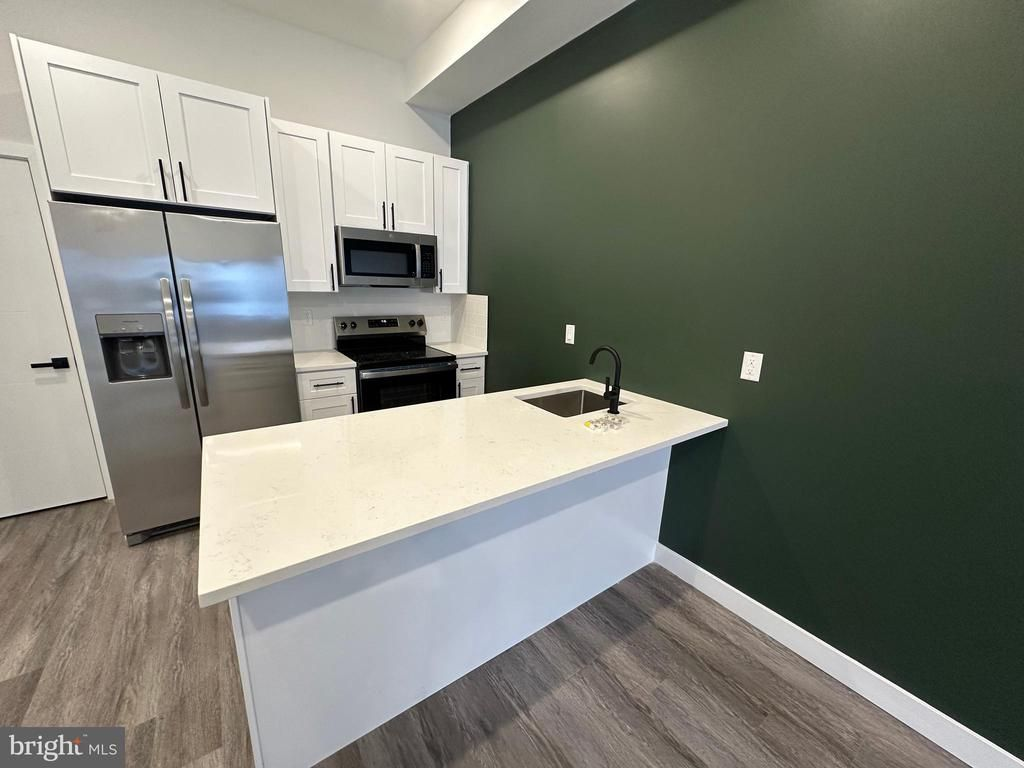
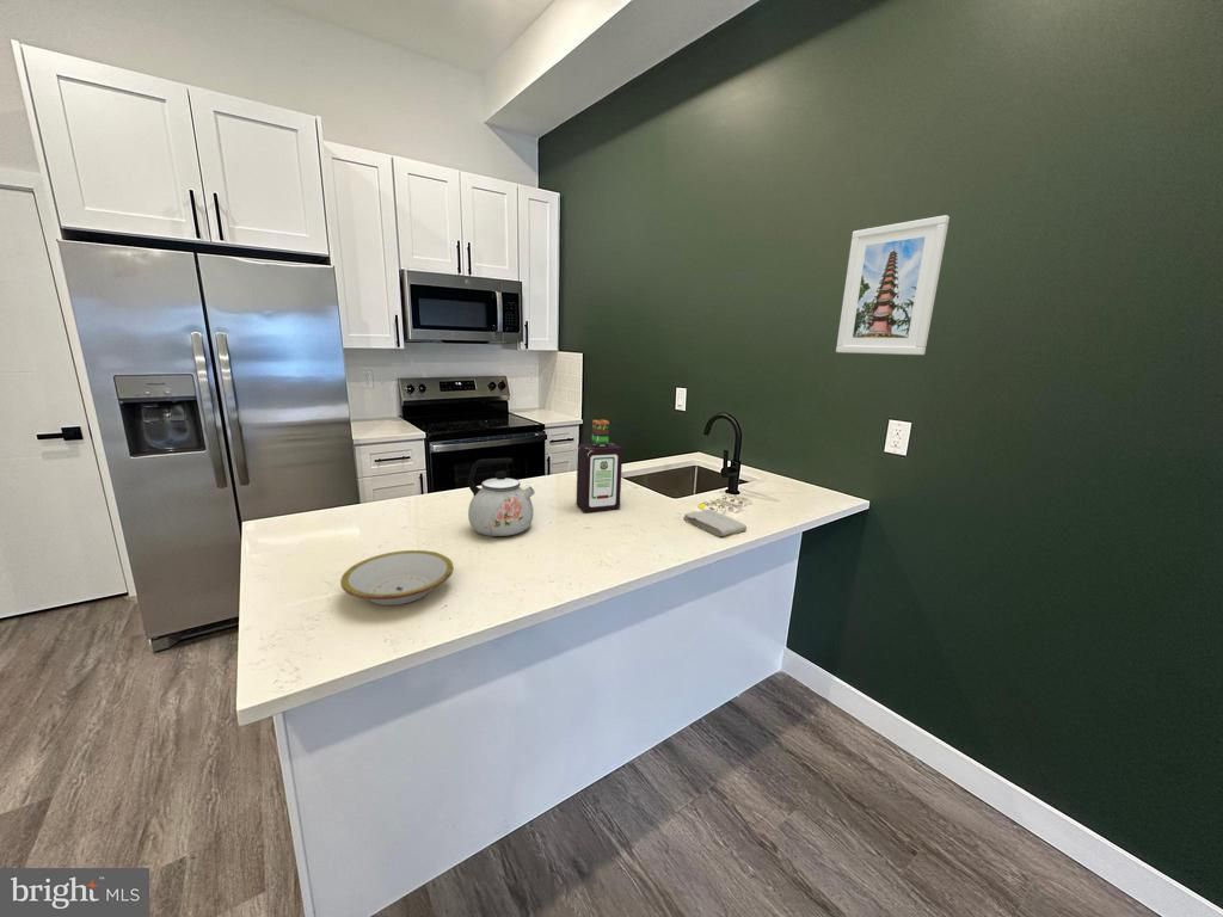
+ bottle (598, 464)
+ bowl (399, 580)
+ washcloth (713, 521)
+ kettle (502, 493)
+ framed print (886, 290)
